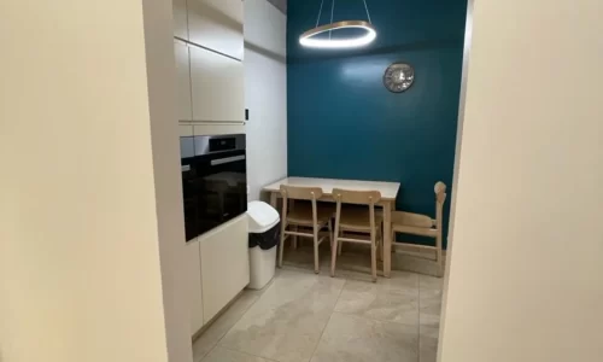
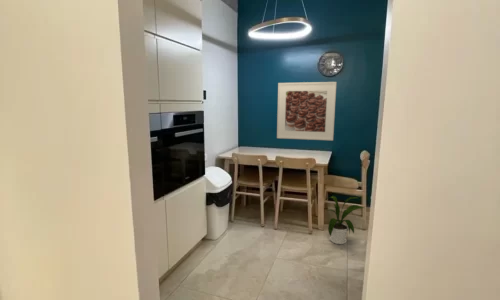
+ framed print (305, 111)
+ house plant (341, 218)
